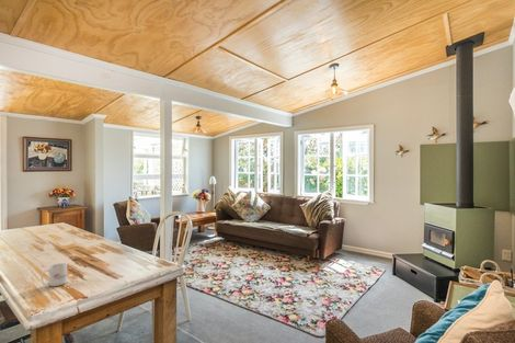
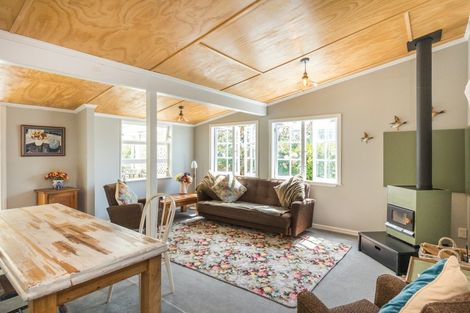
- mug (54, 275)
